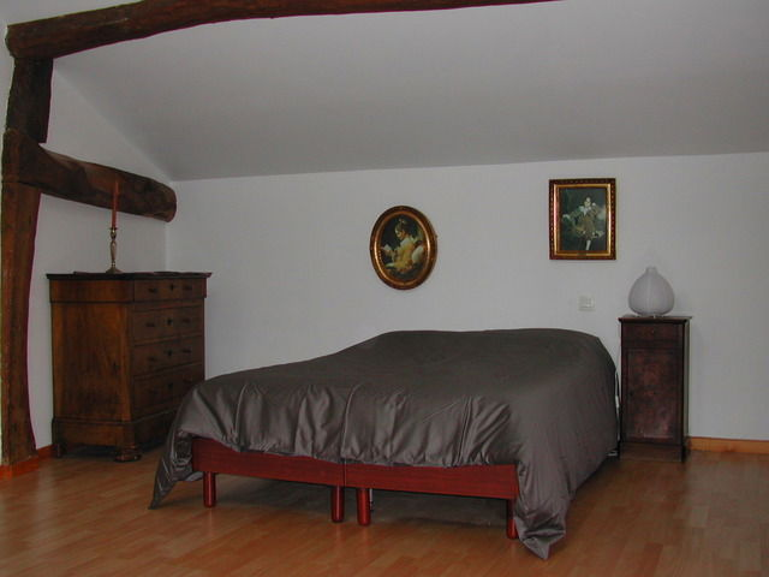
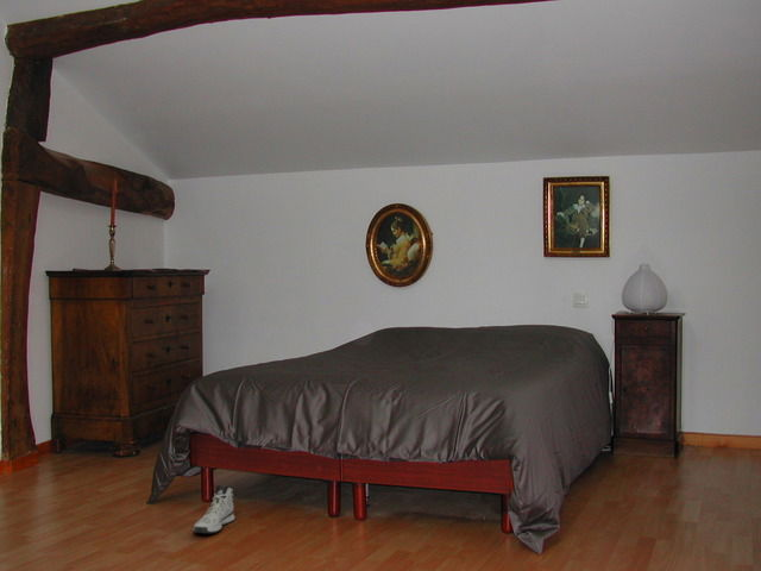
+ sneaker (213, 507)
